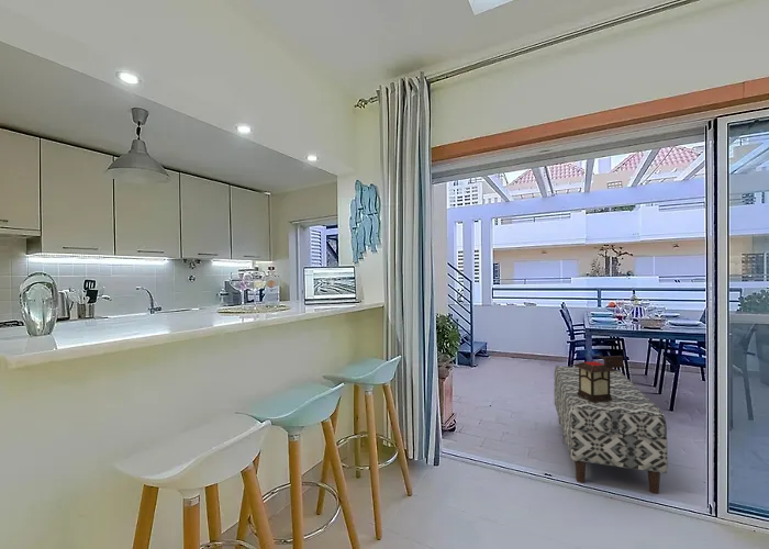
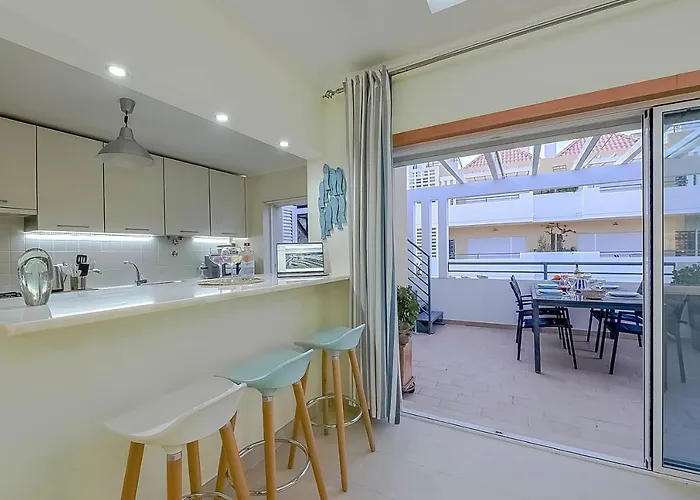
- lantern (598, 376)
- bench (599, 418)
